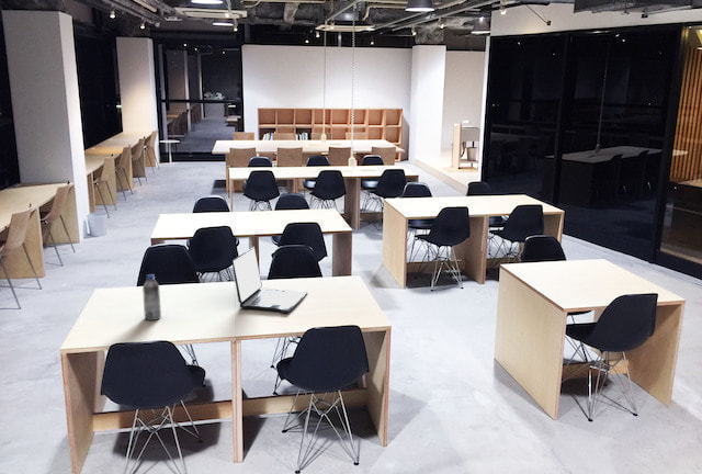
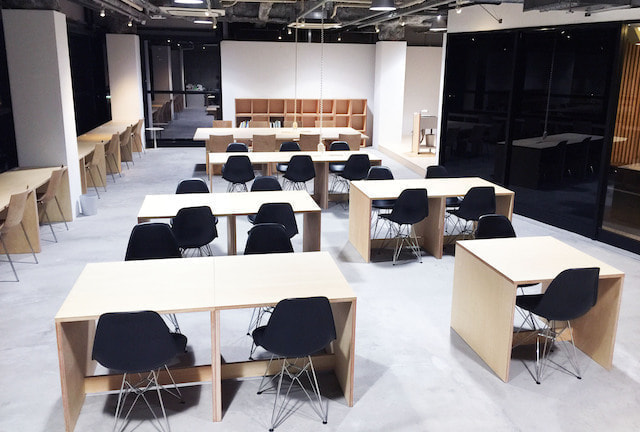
- laptop (268, 287)
- water bottle (151, 296)
